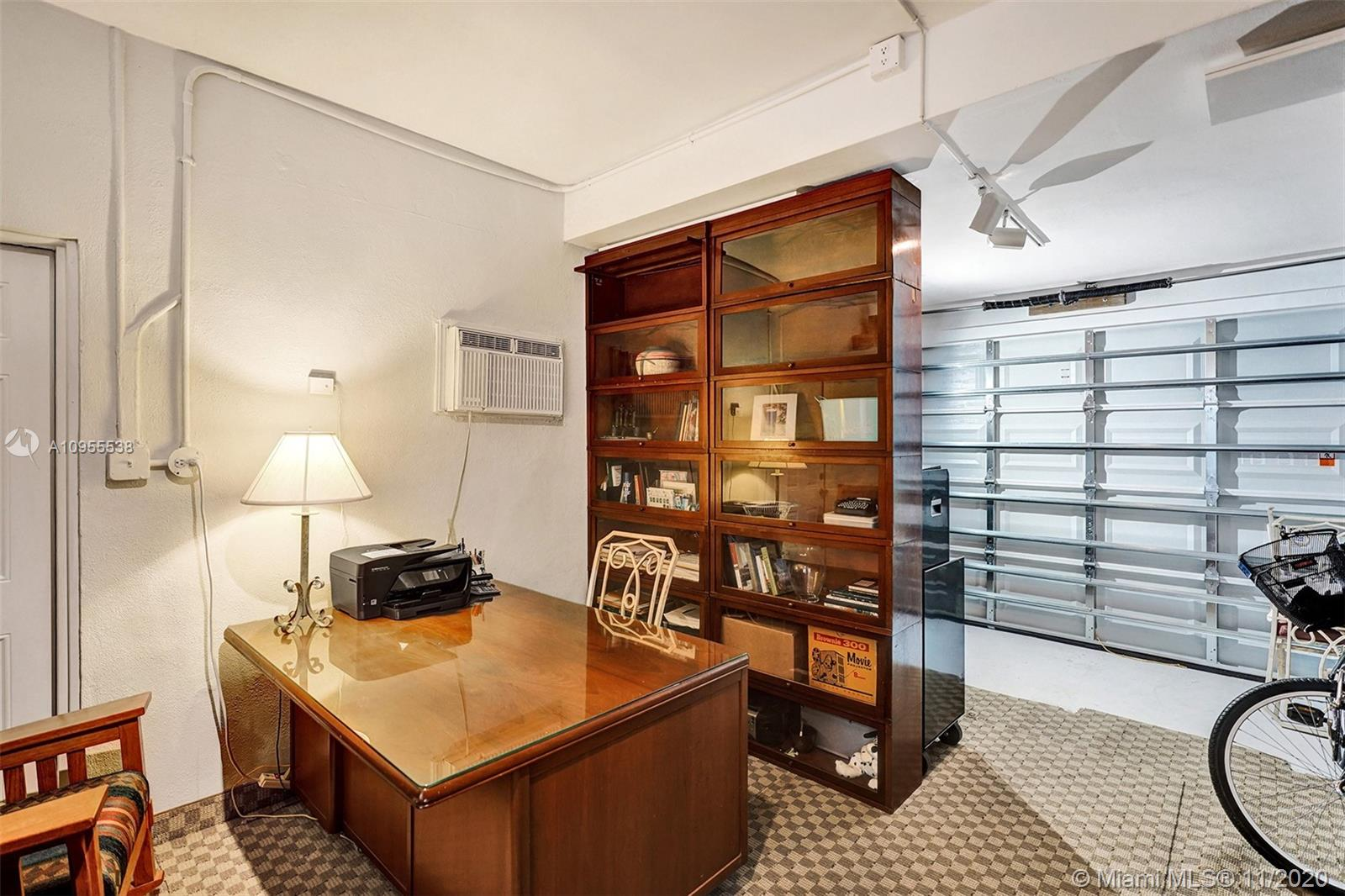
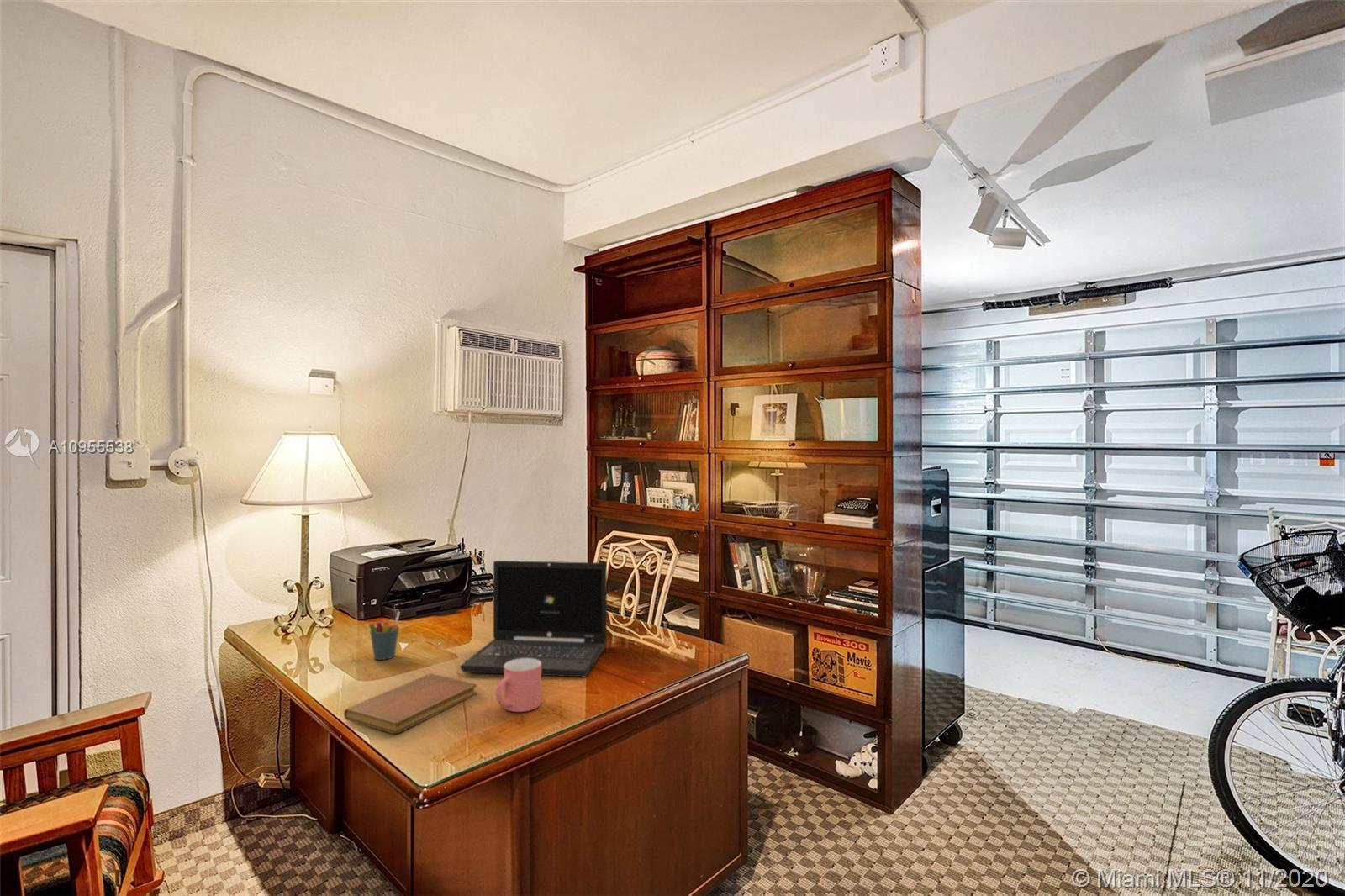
+ laptop (537, 614)
+ pen holder (384, 635)
+ notebook (414, 700)
+ mug (517, 687)
